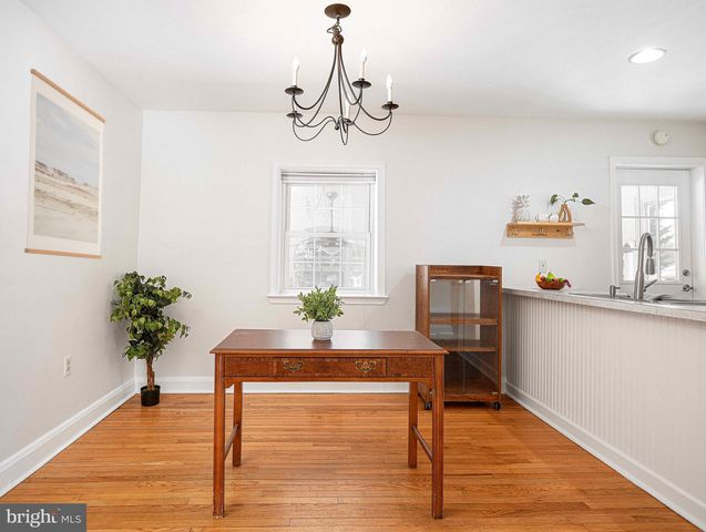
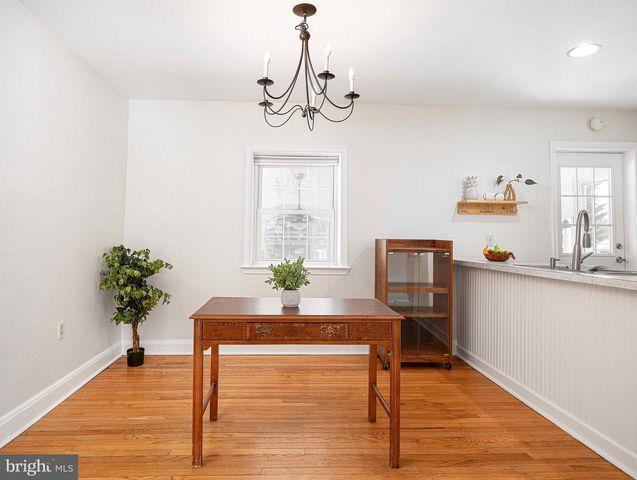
- wall art (70, 176)
